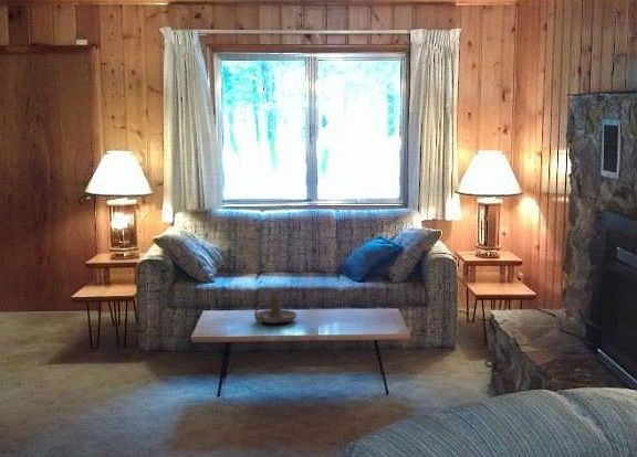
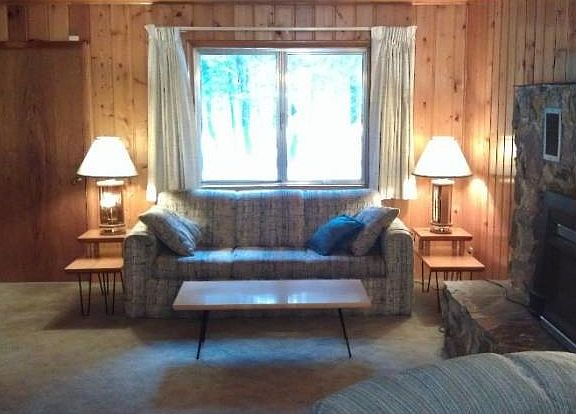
- candle holder (272, 308)
